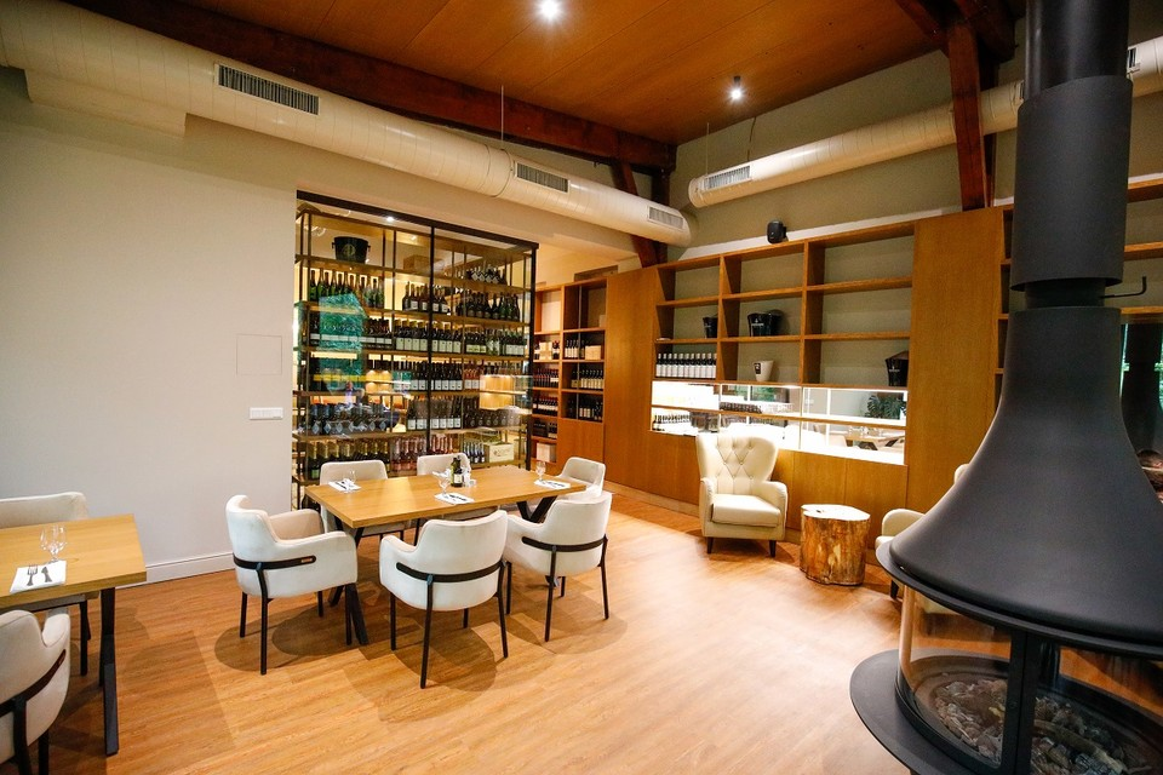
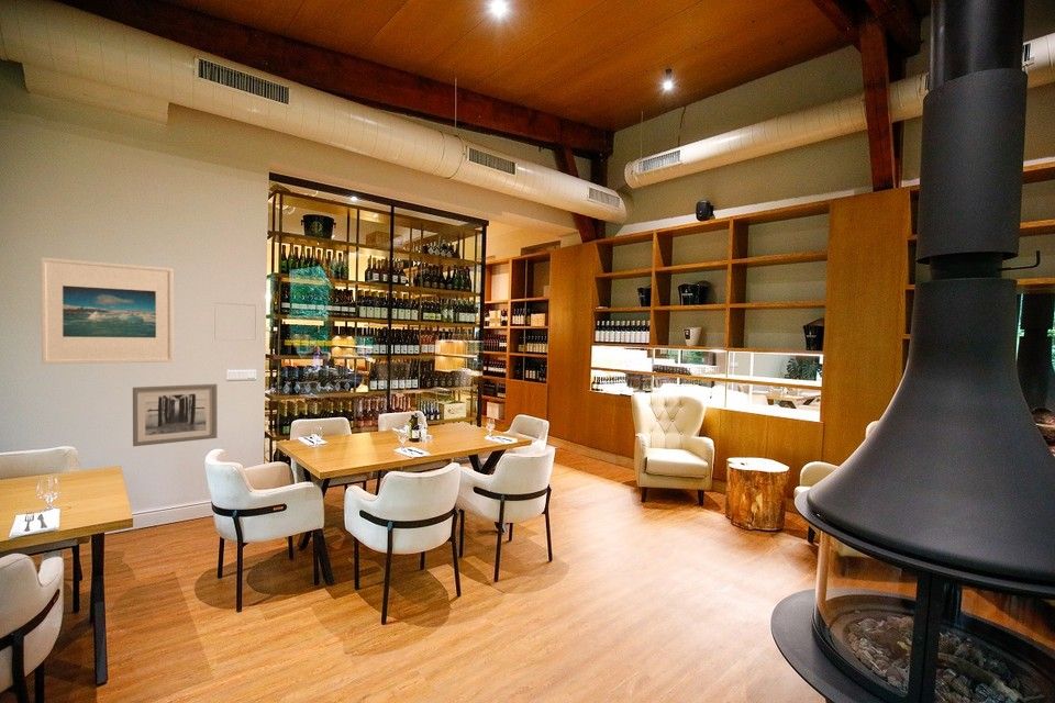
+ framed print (111, 313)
+ wall art (176, 413)
